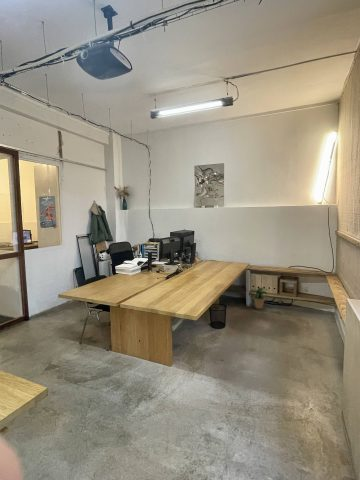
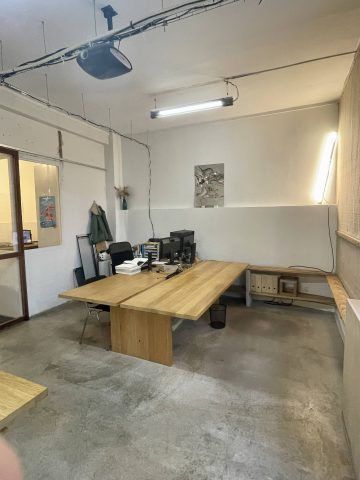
- potted plant (259, 298)
